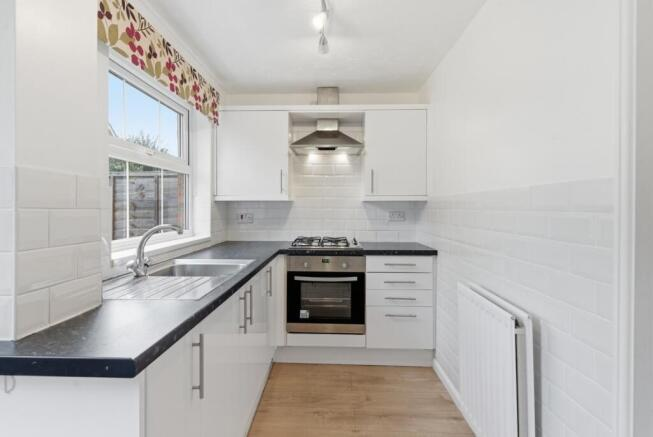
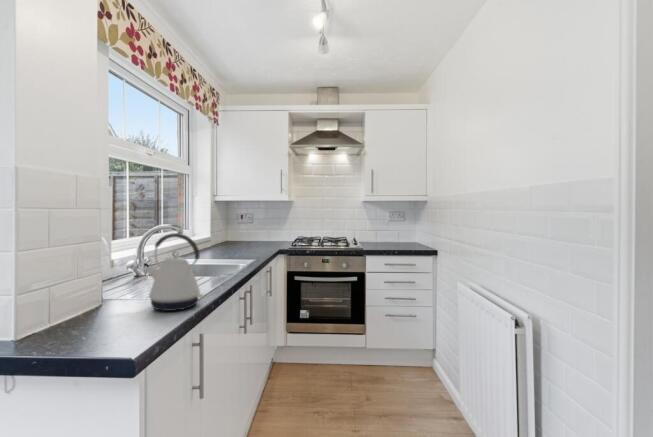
+ kettle (173, 269)
